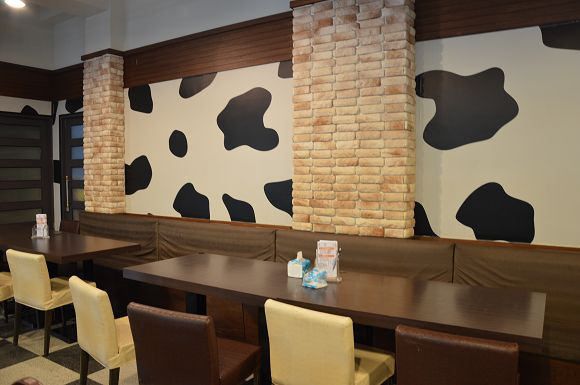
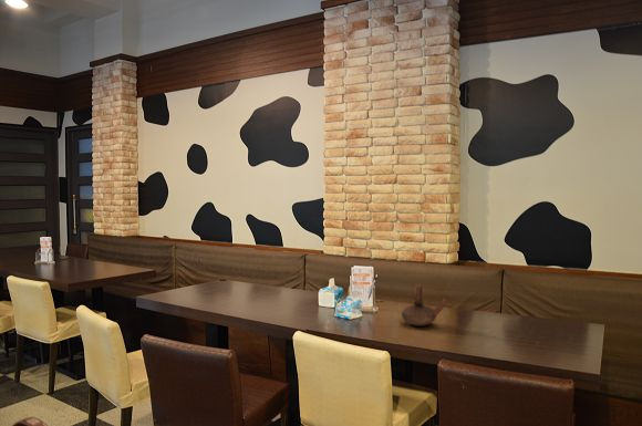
+ teapot (424, 305)
